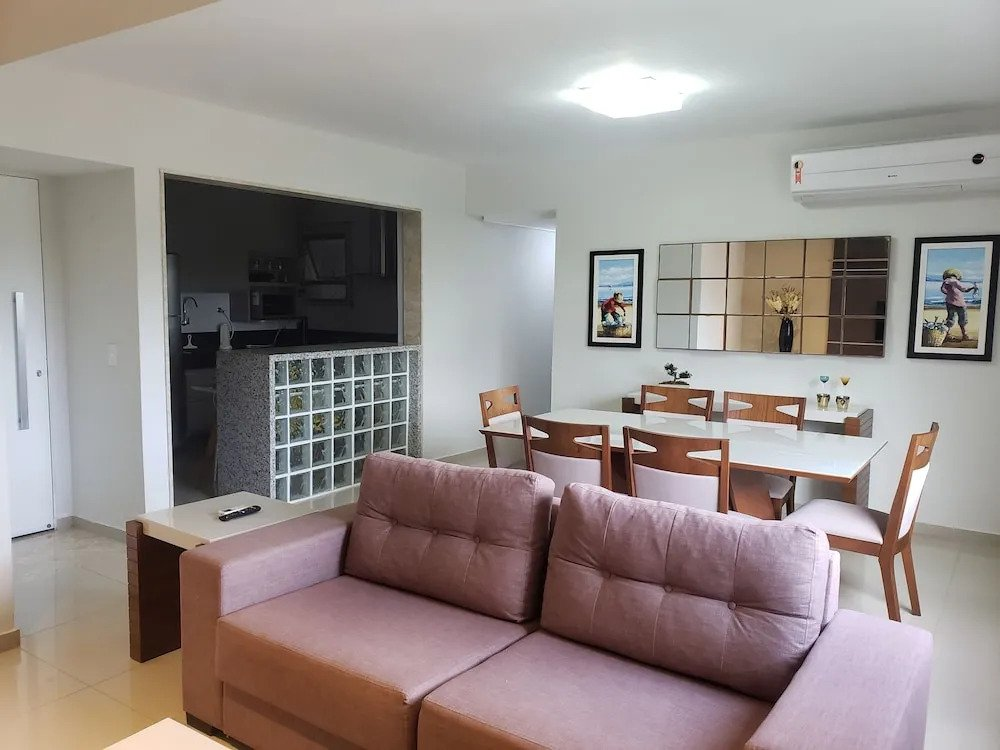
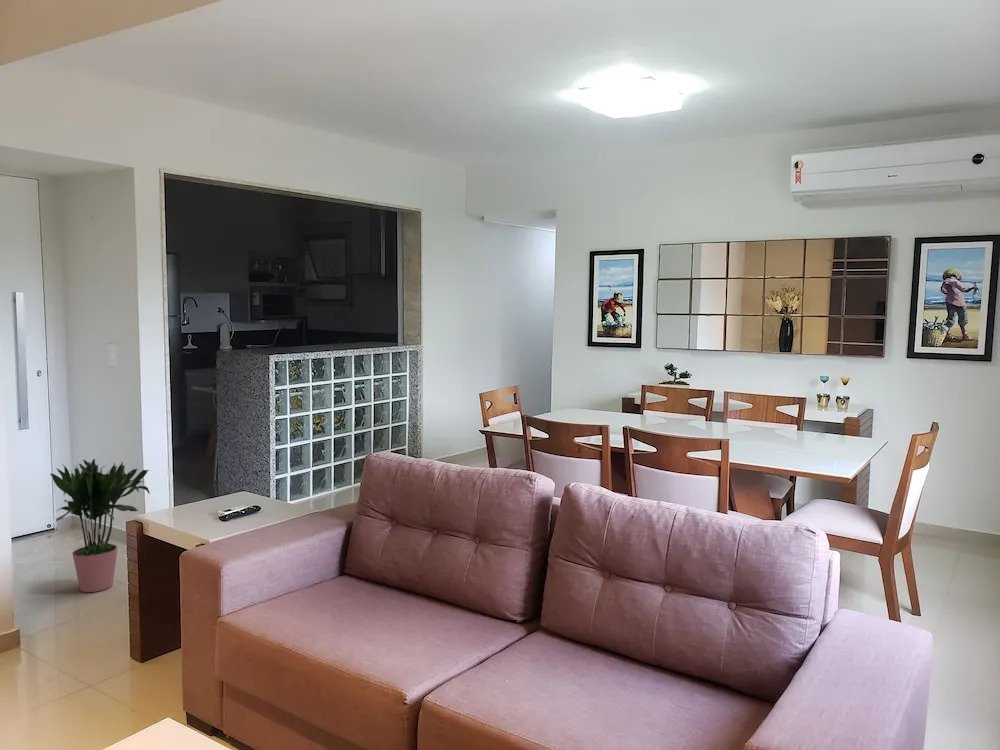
+ potted plant (95, 520)
